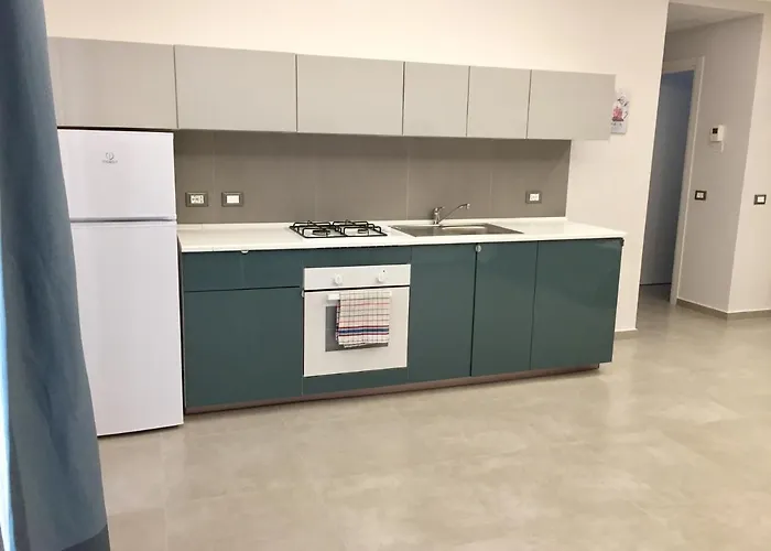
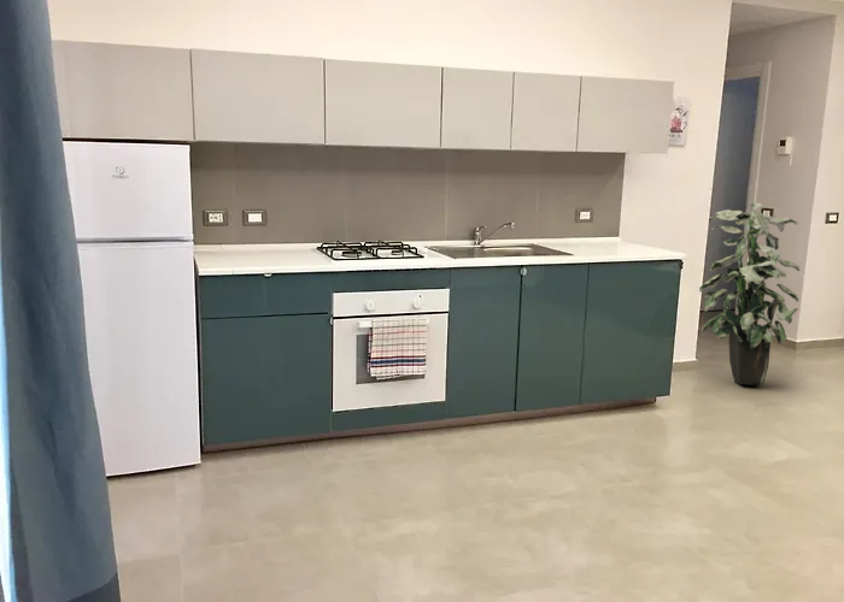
+ indoor plant (748, 294)
